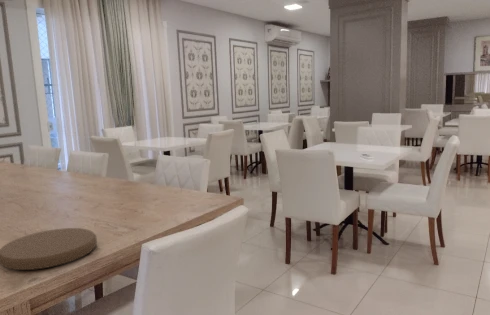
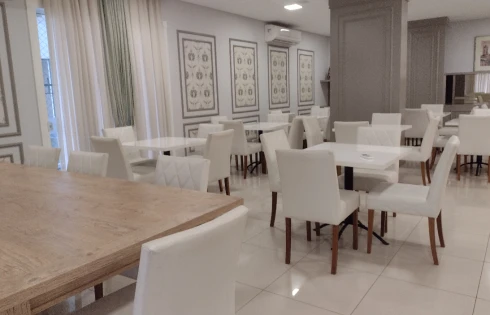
- plate (49, 246)
